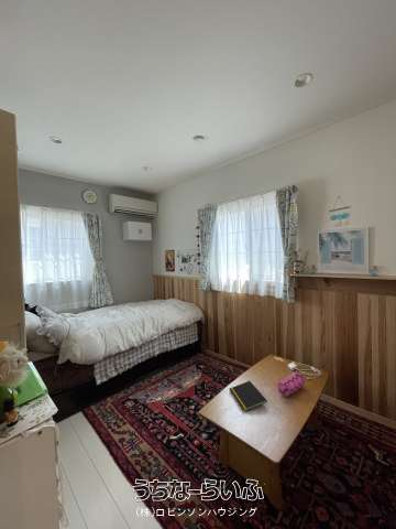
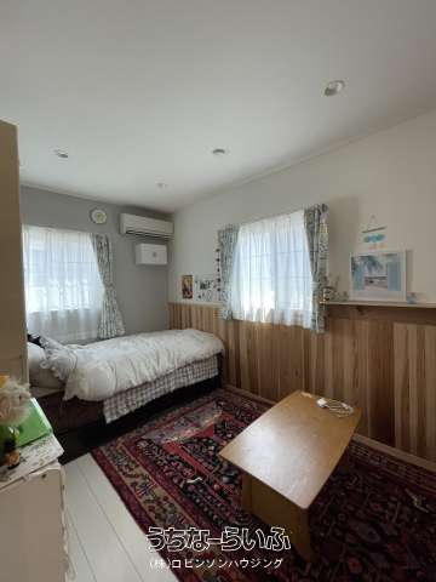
- notepad (246, 395)
- pencil case (290, 382)
